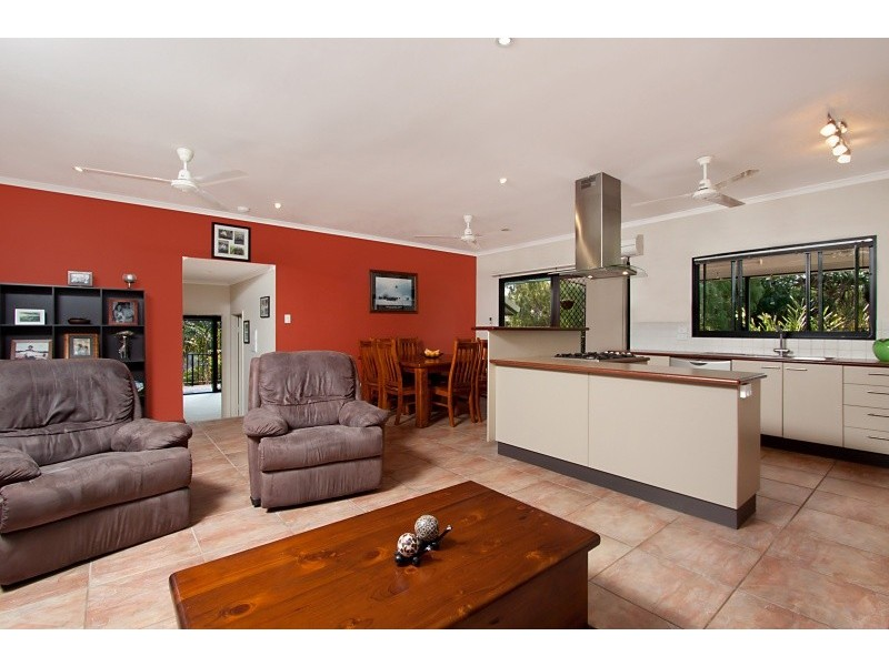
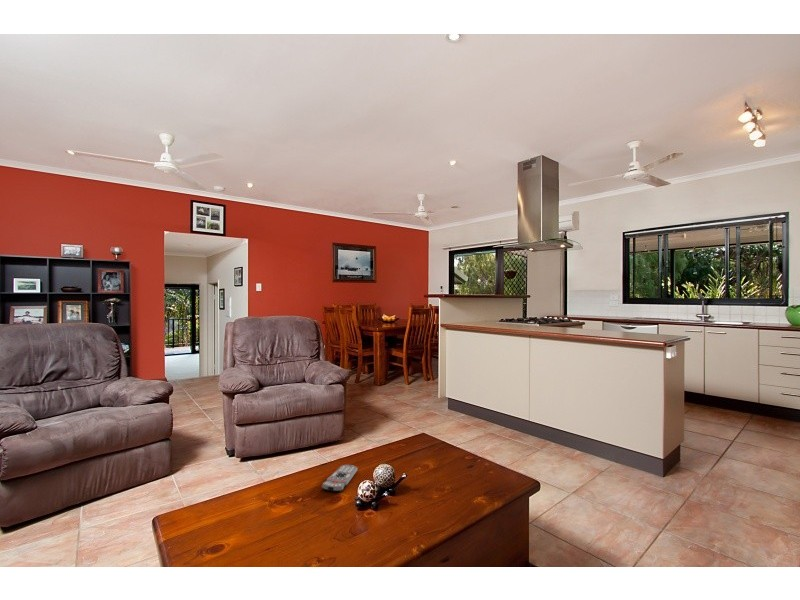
+ remote control (341, 477)
